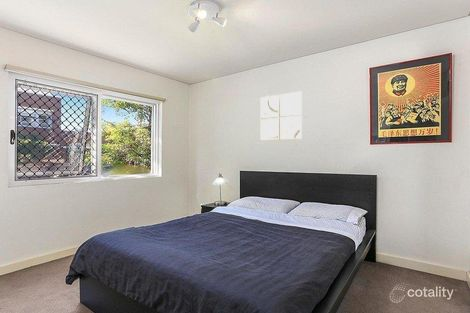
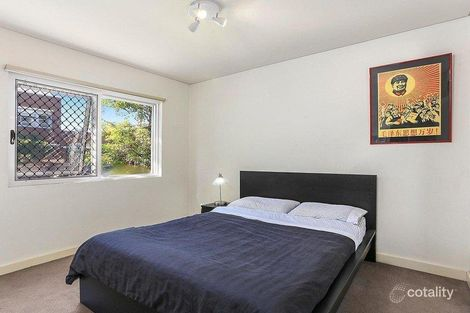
- wall art (280, 116)
